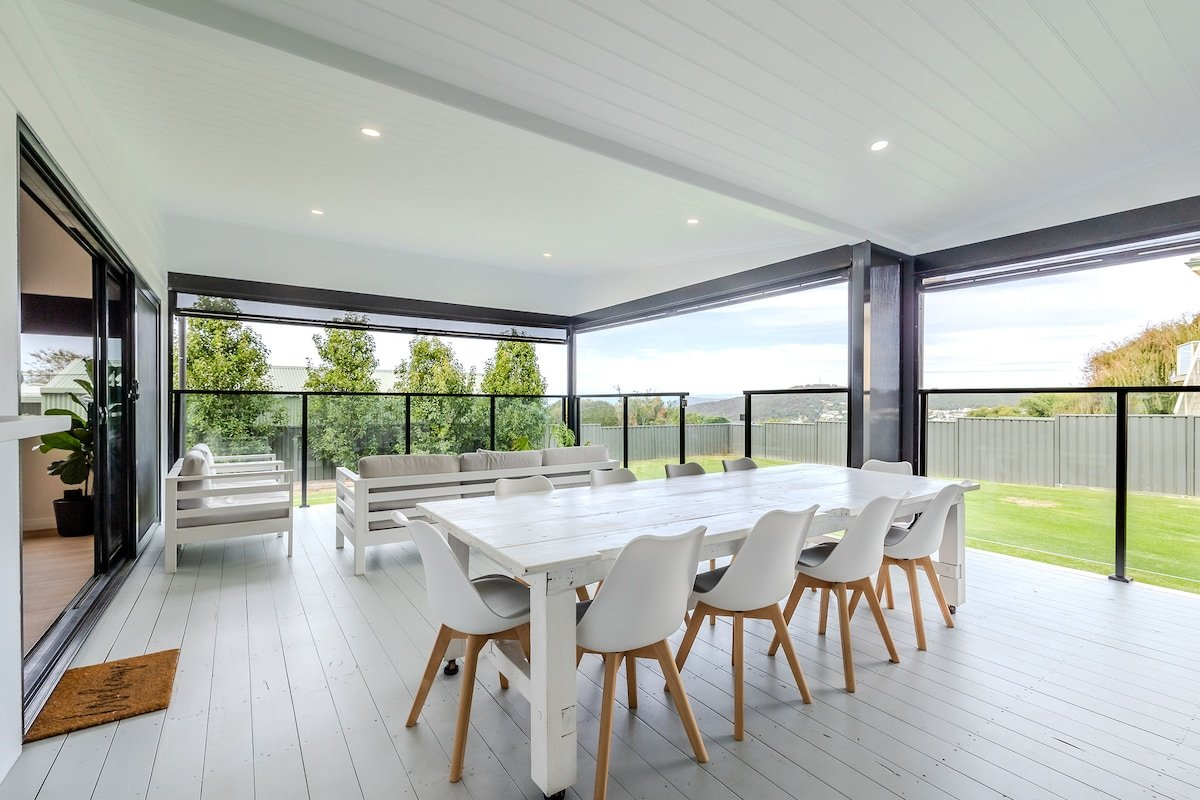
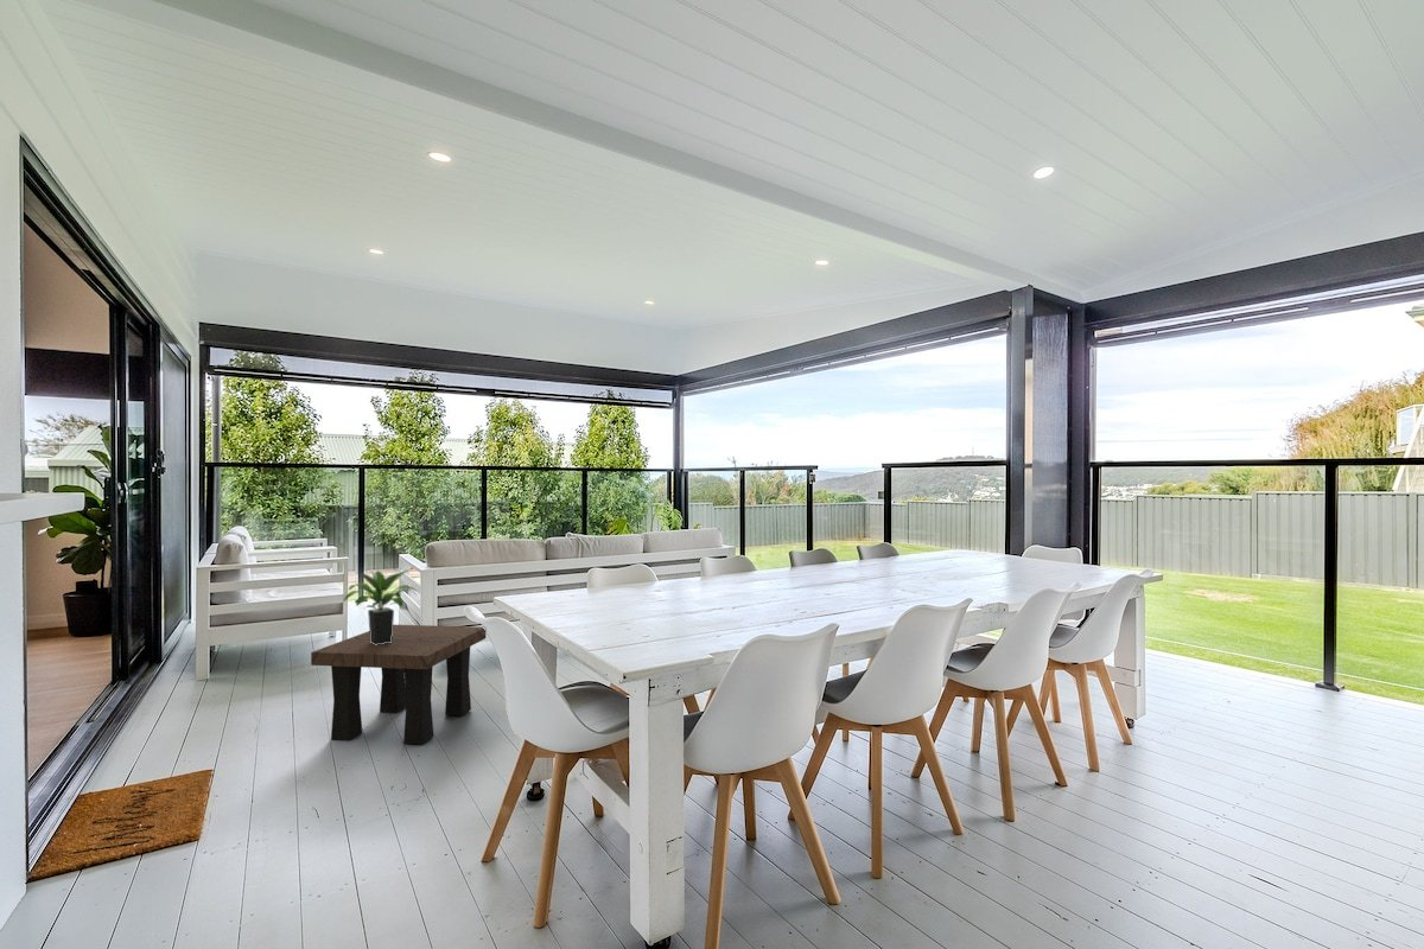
+ side table (405, 681)
+ potted plant (380, 604)
